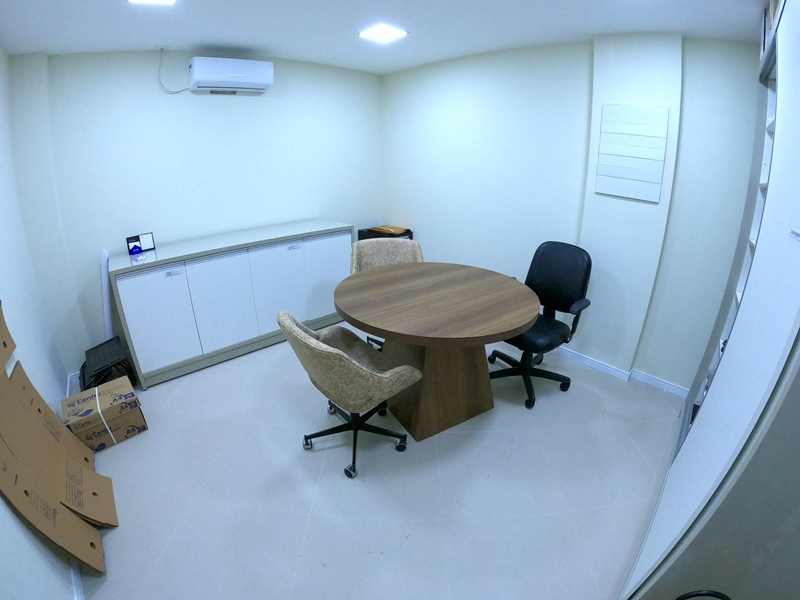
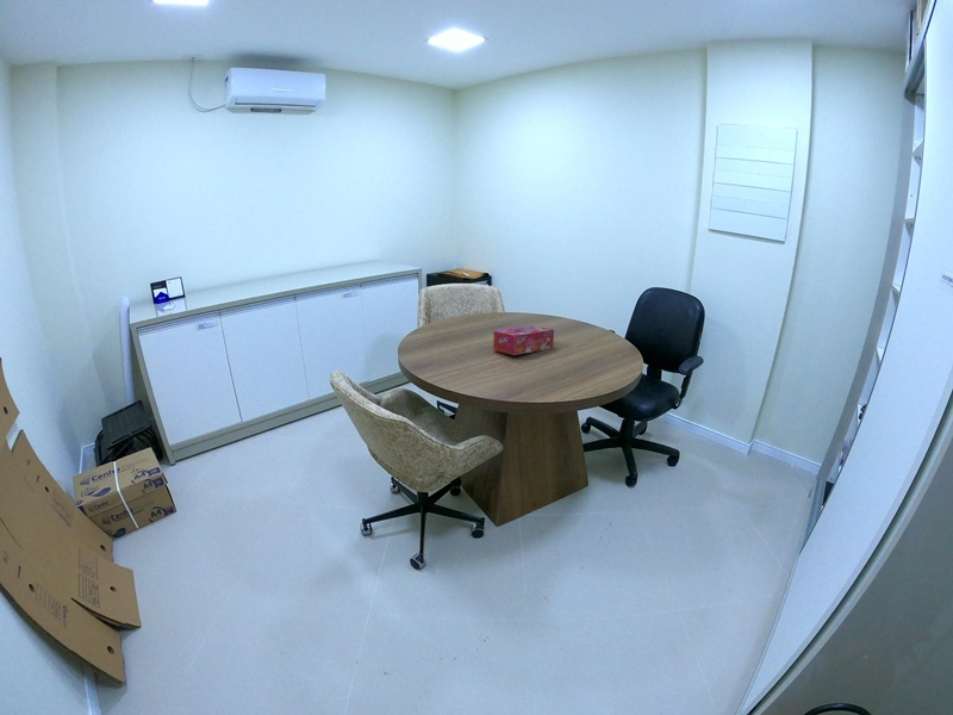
+ tissue box (523, 338)
